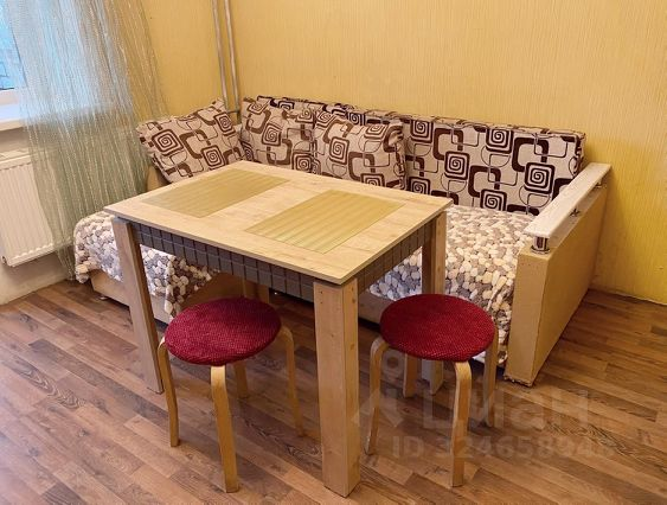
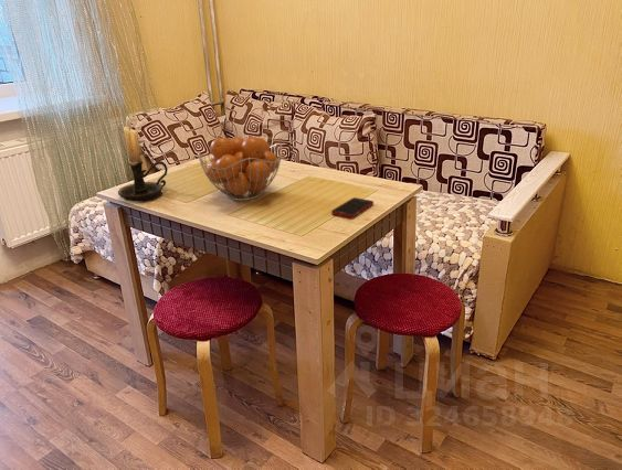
+ candle holder (140, 153)
+ fruit basket (241, 165)
+ cell phone (352, 207)
